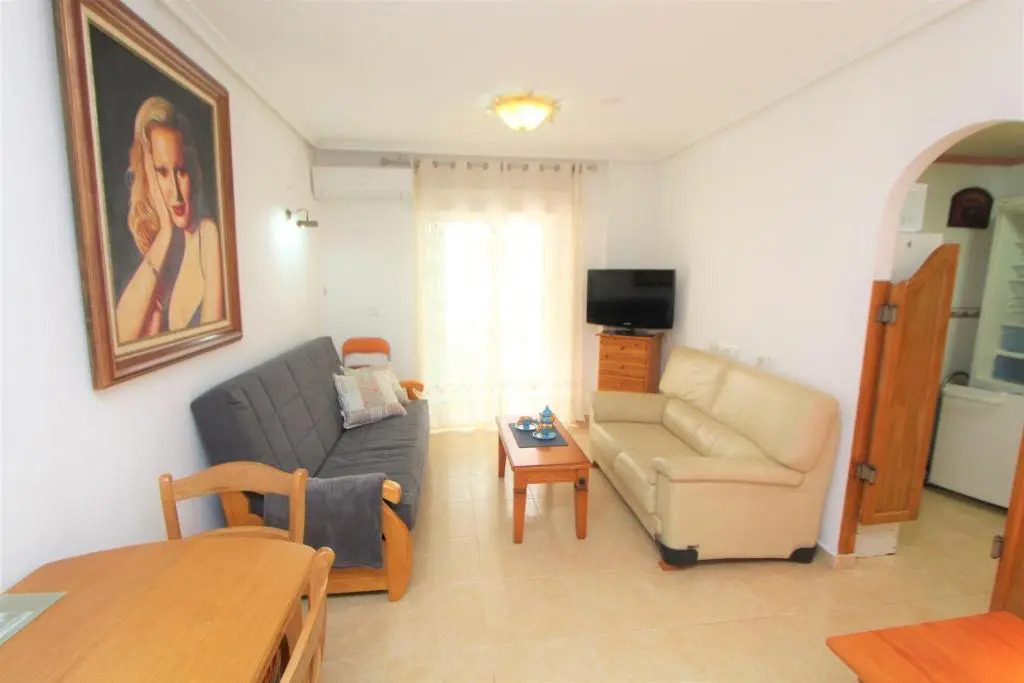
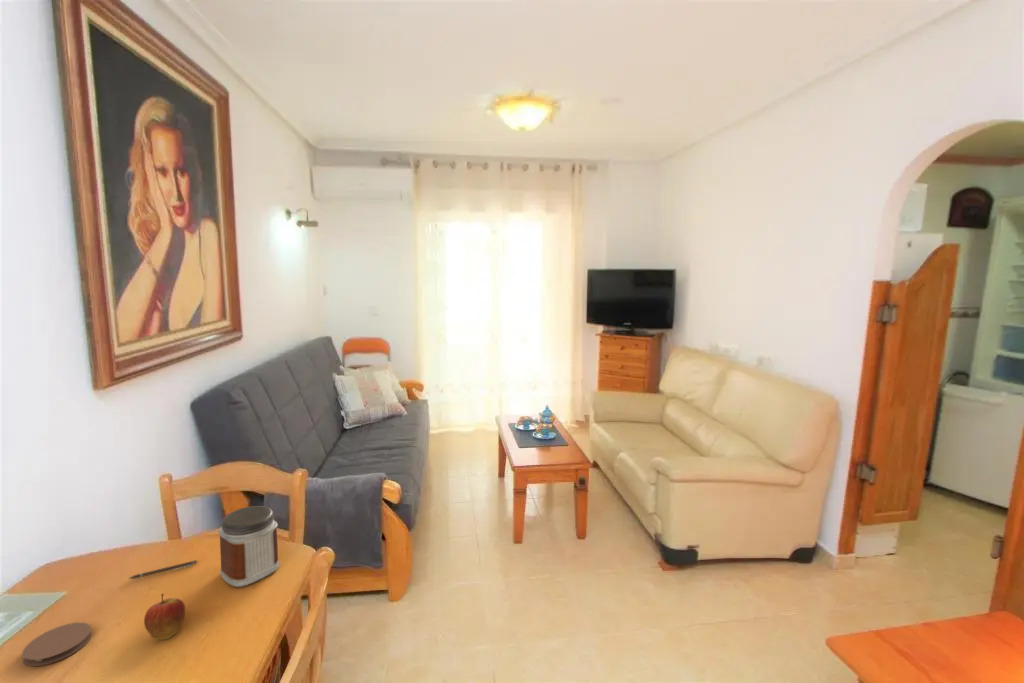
+ coaster (58, 643)
+ jar (248, 543)
+ pen (163, 569)
+ fruit (165, 615)
